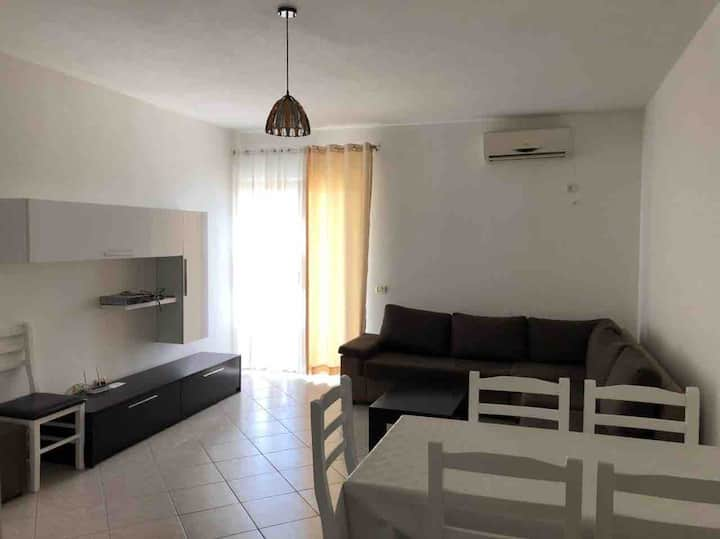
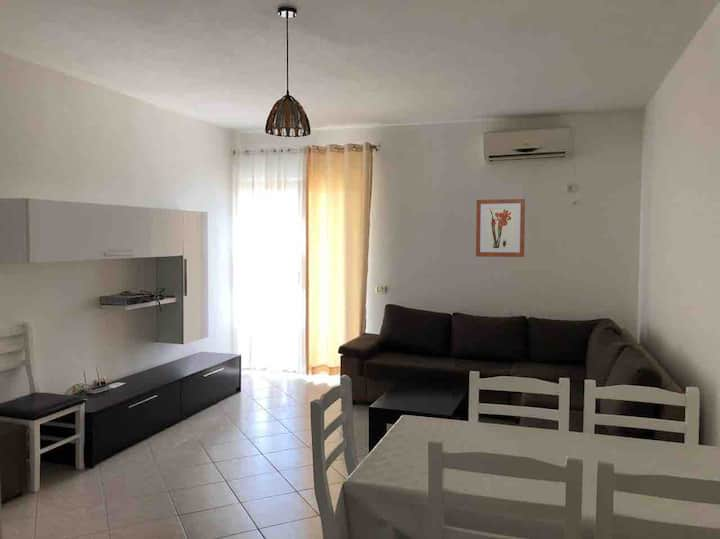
+ wall art (500, 228)
